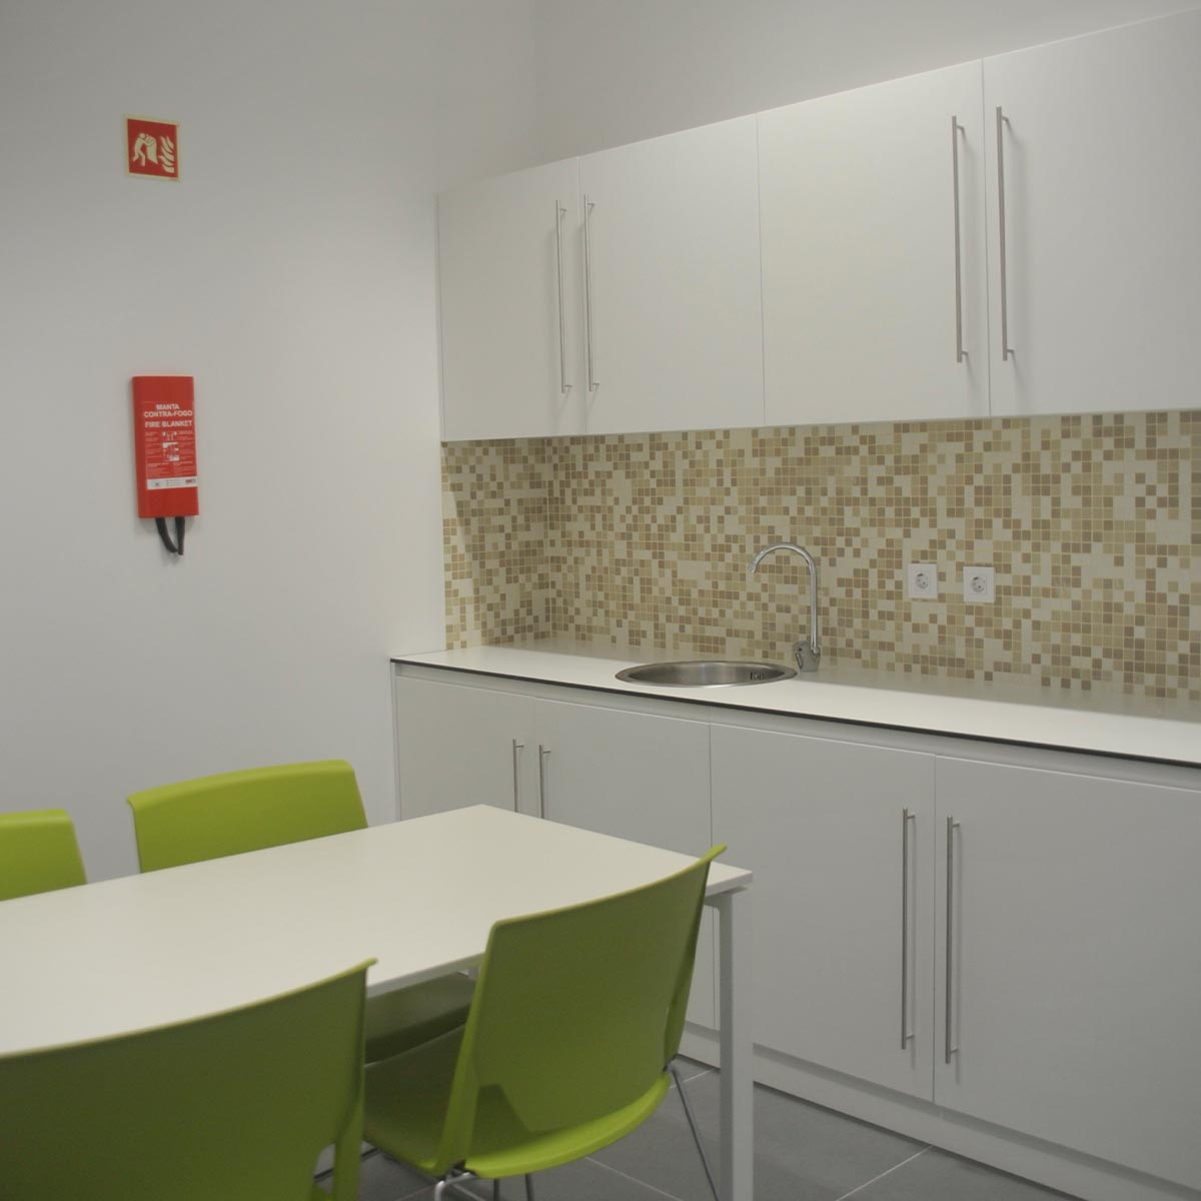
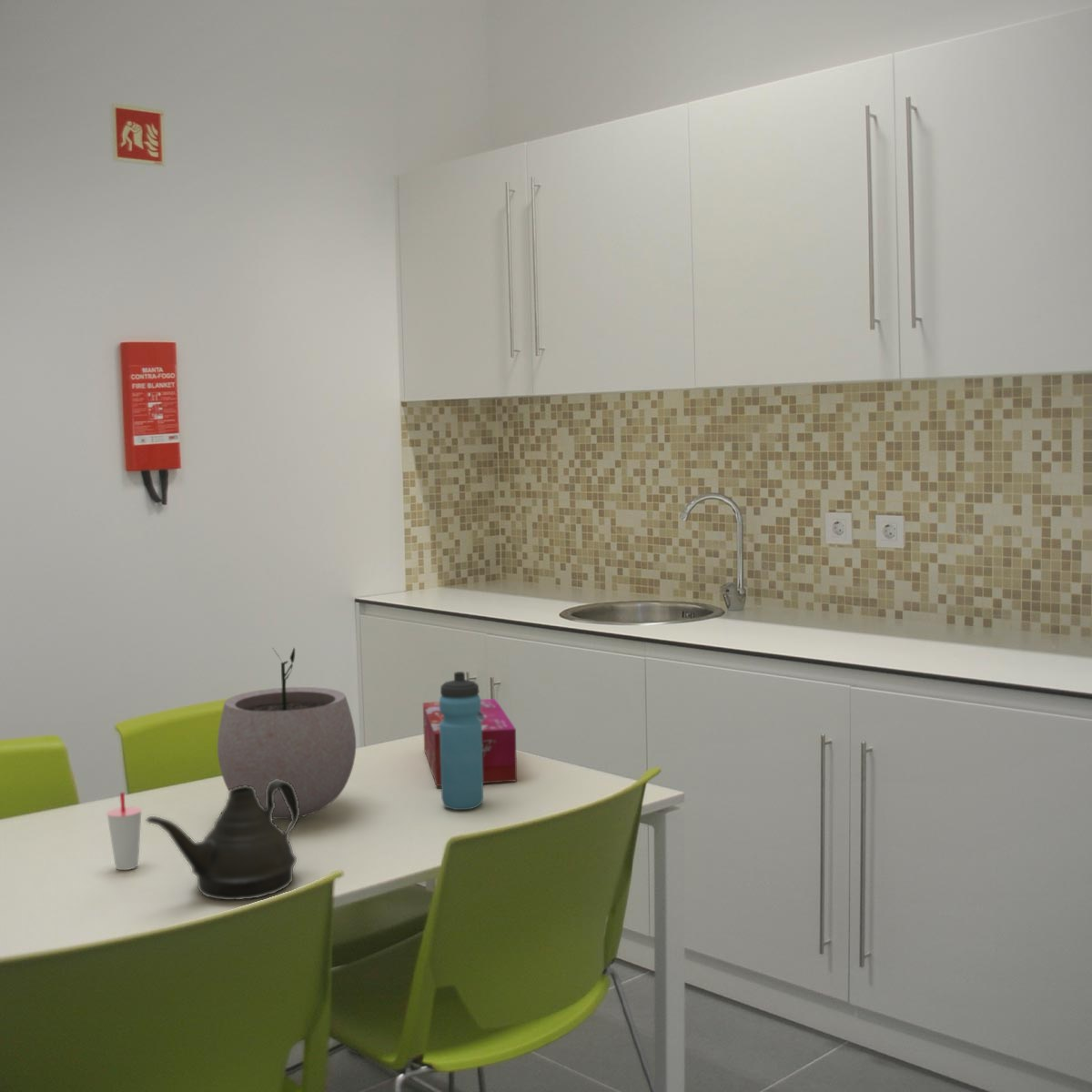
+ tissue box (481, 736)
+ teapot (225, 840)
+ cup (125, 829)
+ water bottle (460, 738)
+ plant pot (287, 731)
